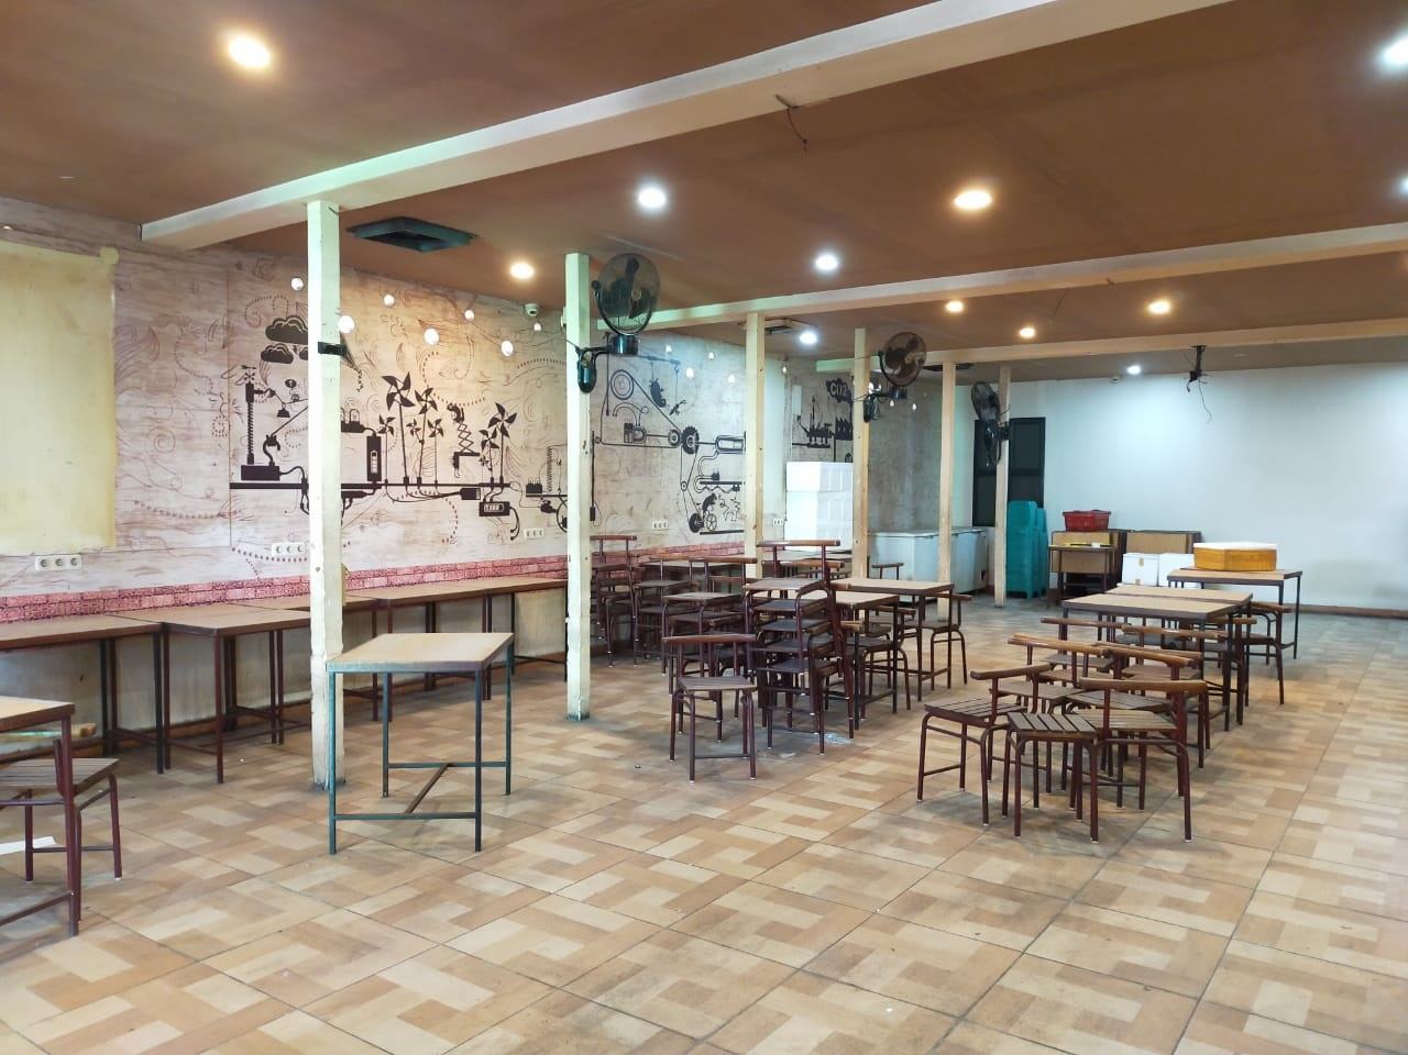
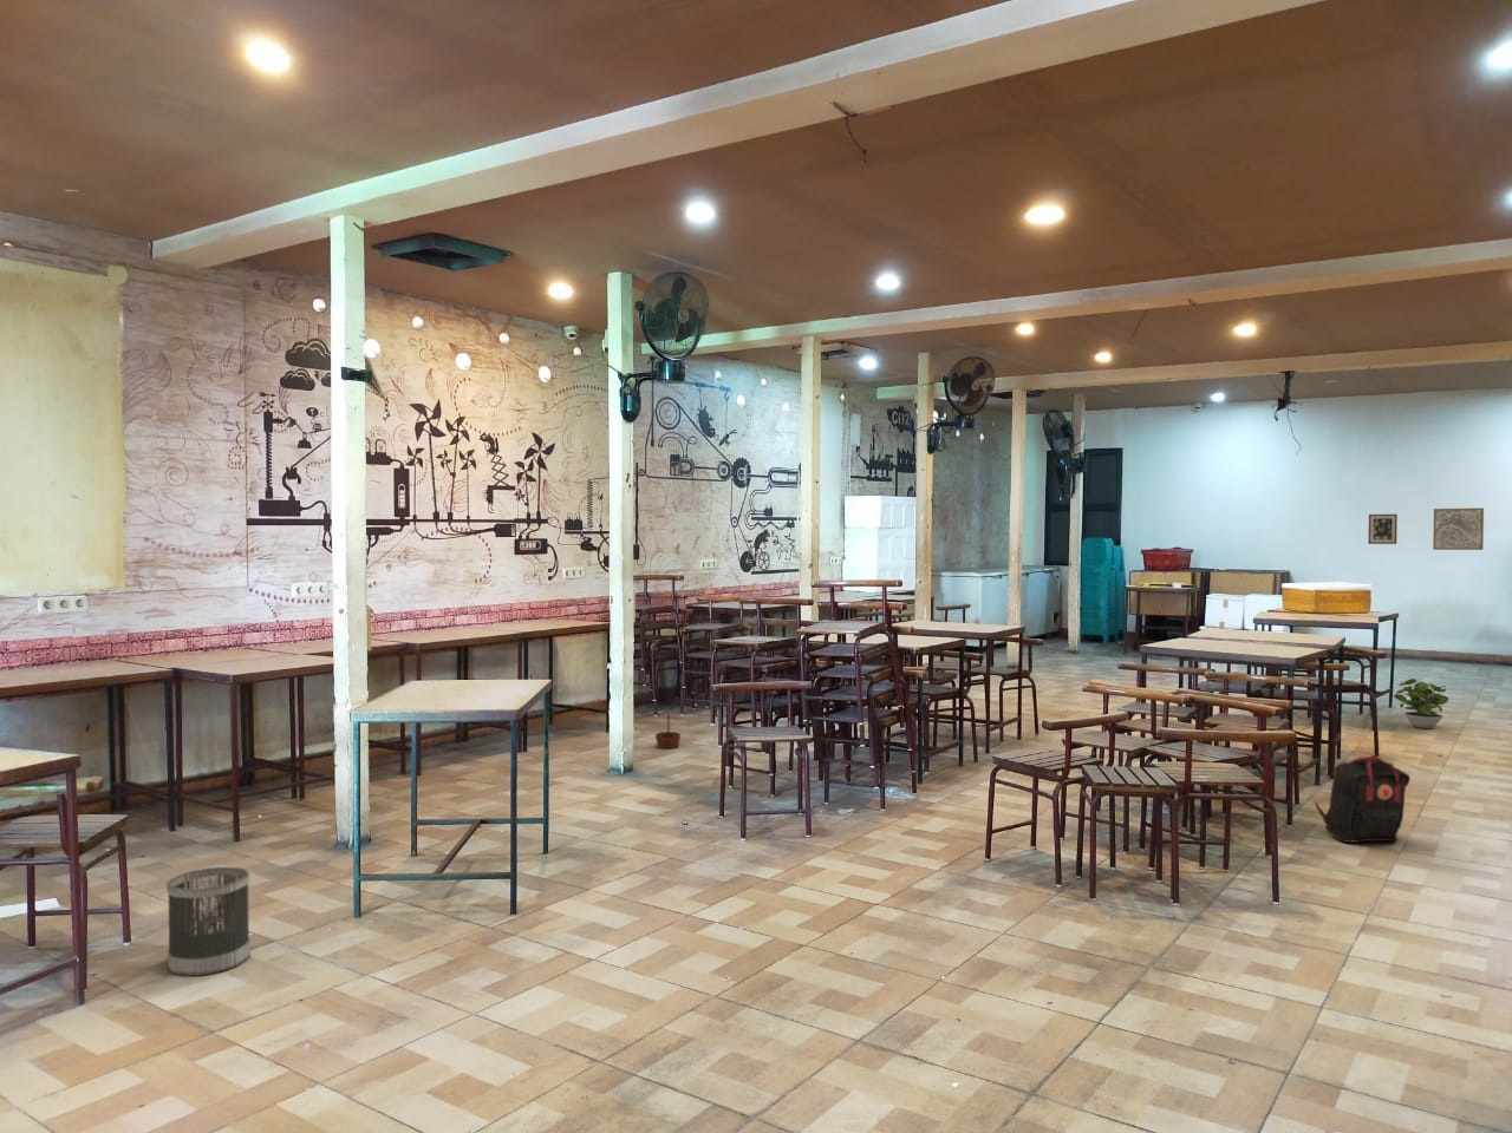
+ wastebasket (210, 920)
+ wall art (1457, 528)
+ basket (668, 728)
+ wall art (1382, 528)
+ potted plant (1420, 702)
+ backpack (1363, 796)
